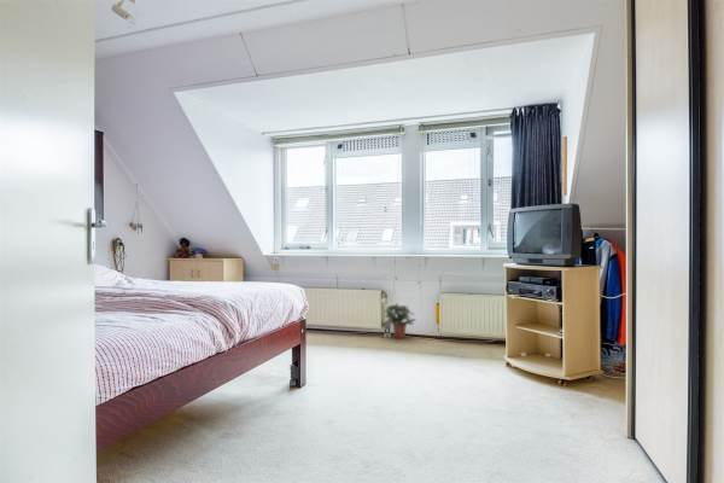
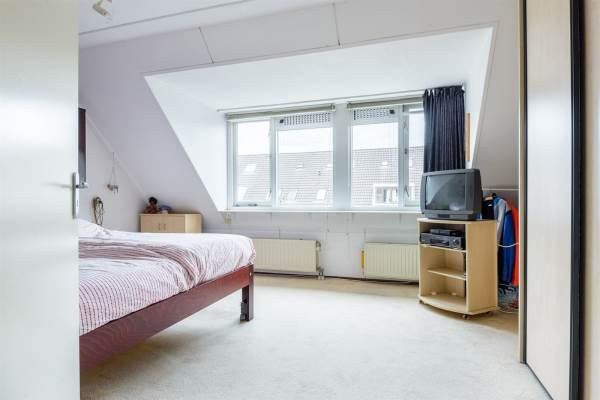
- potted plant (399, 320)
